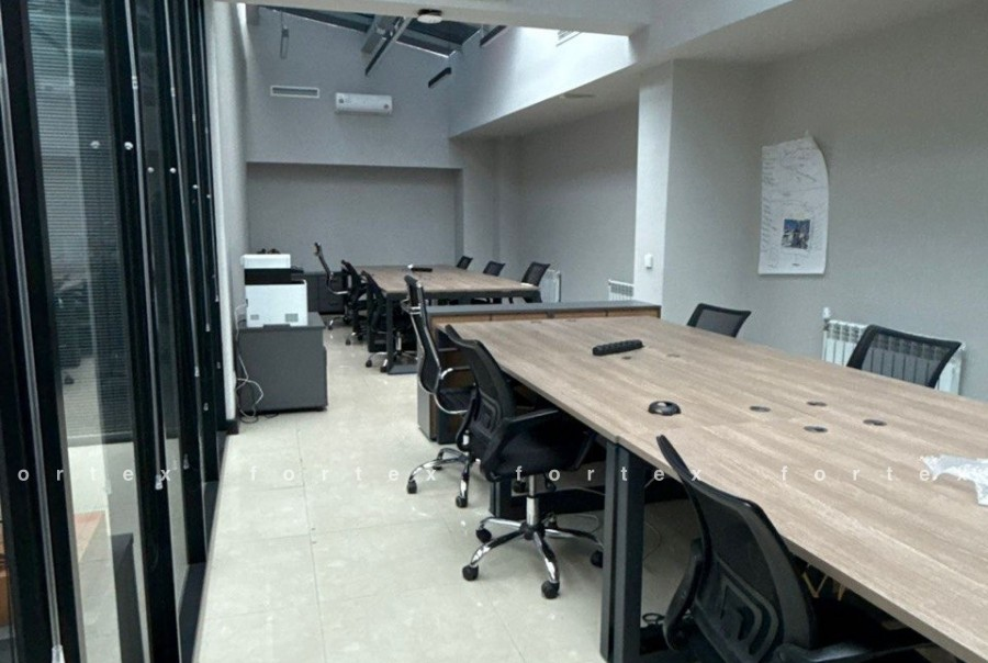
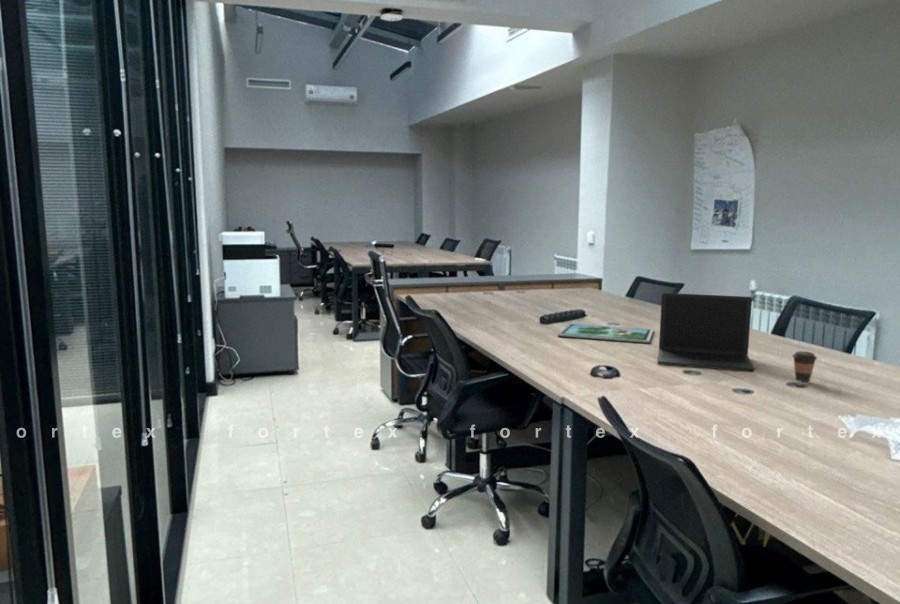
+ coffee cup (803, 366)
+ picture frame (606, 332)
+ laptop (705, 329)
